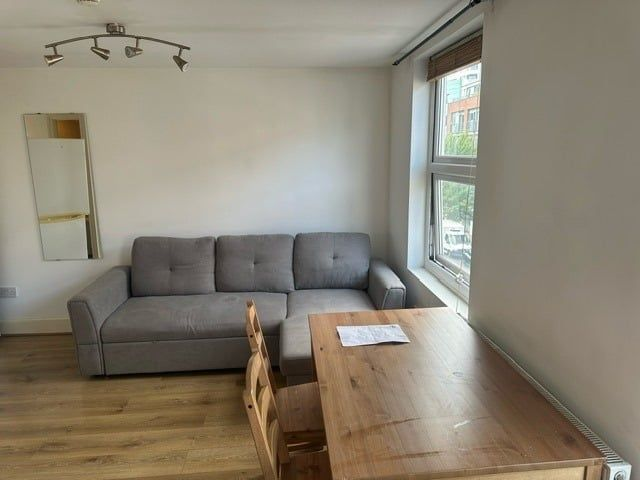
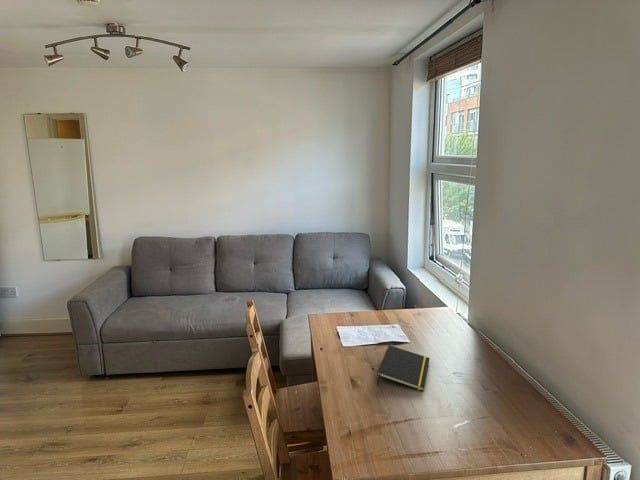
+ notepad (404, 366)
